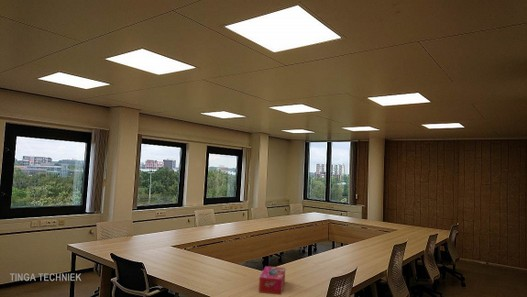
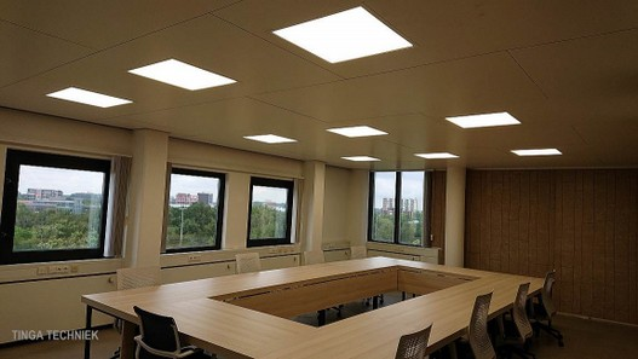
- tissue box (272, 279)
